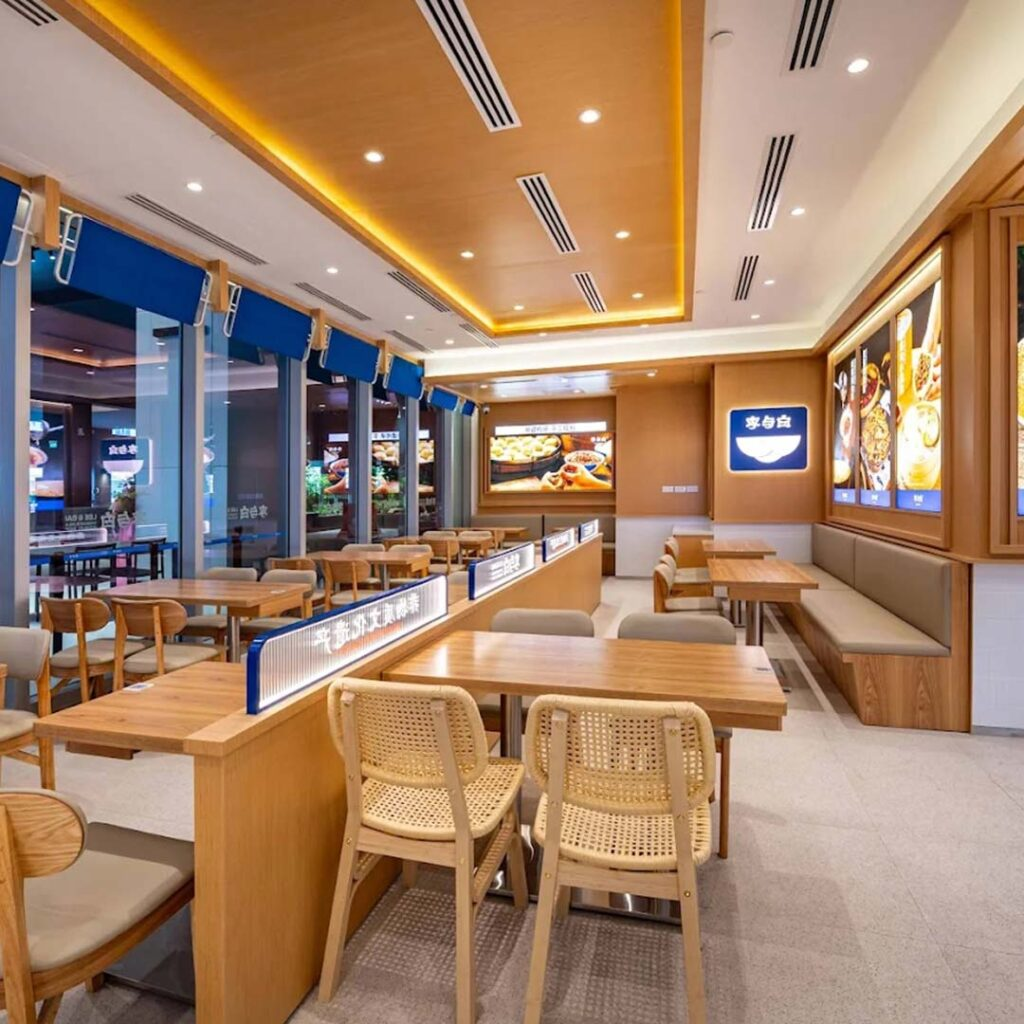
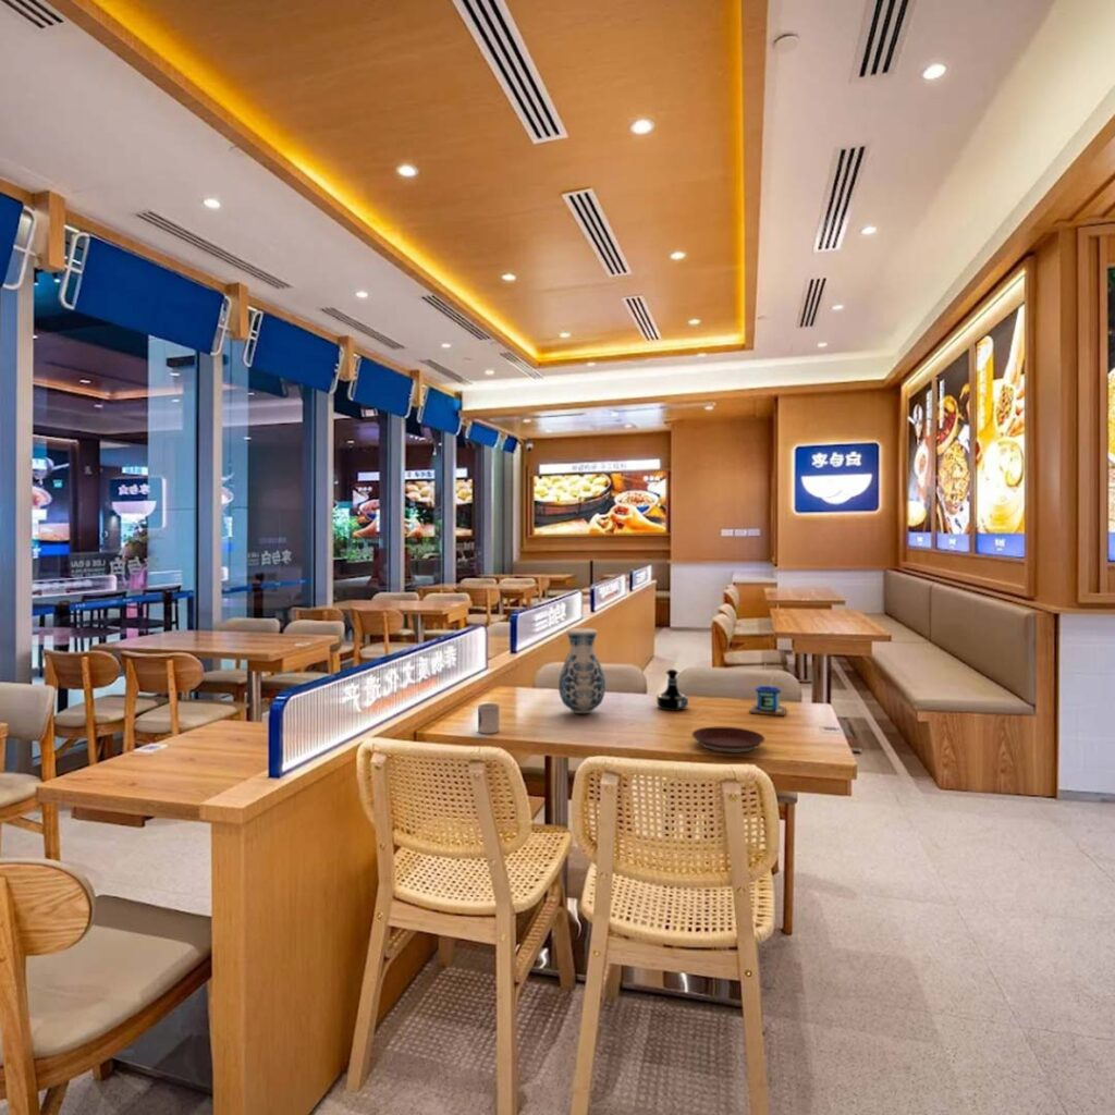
+ mug (768, 686)
+ cup (488, 716)
+ vase (581, 671)
+ plate (727, 740)
+ tequila bottle (672, 688)
